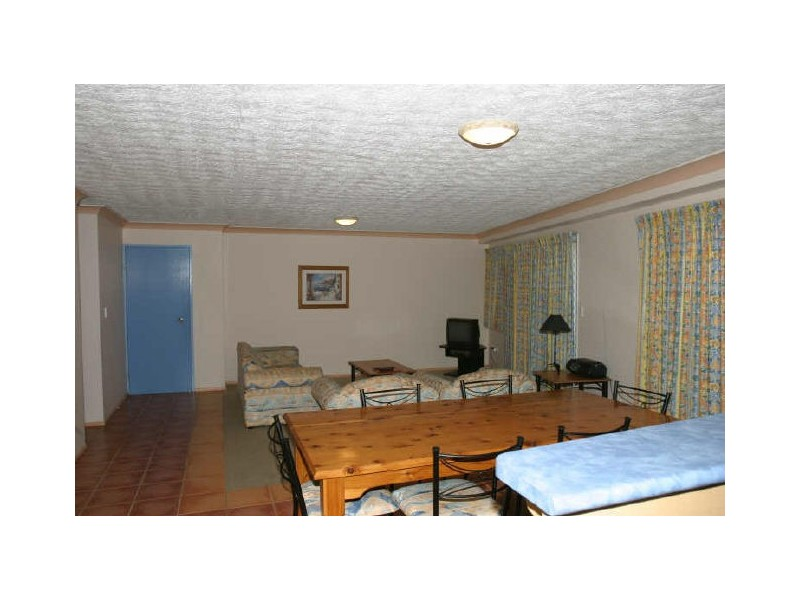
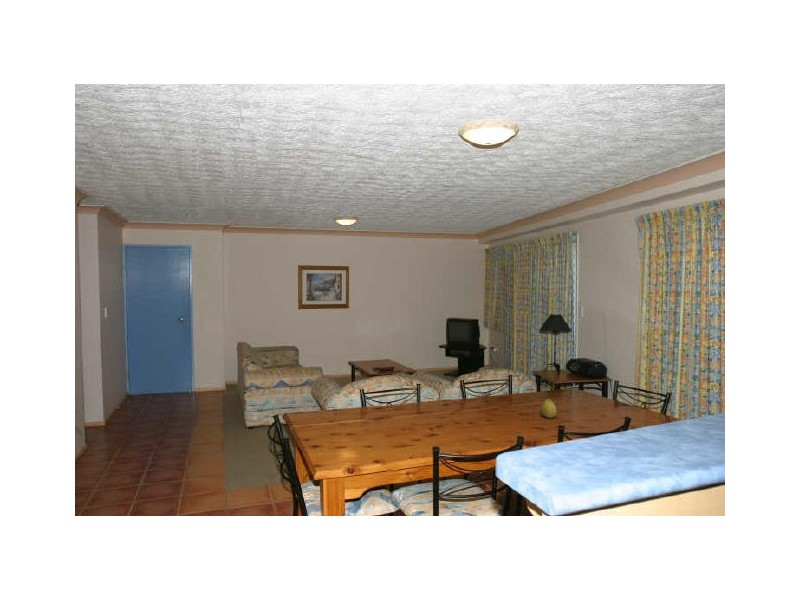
+ fruit (548, 406)
